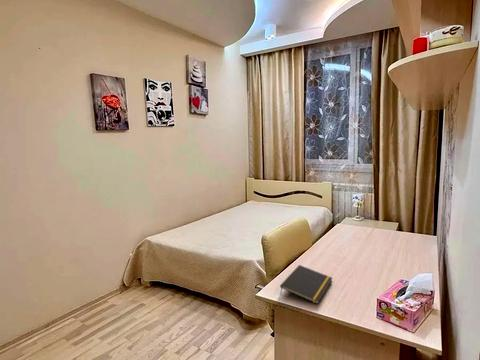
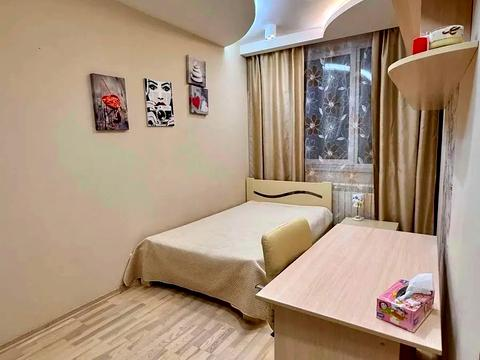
- notepad (307, 282)
